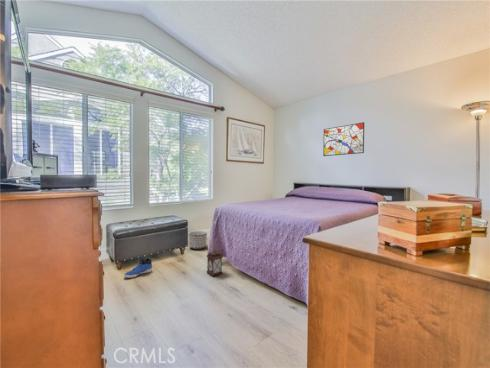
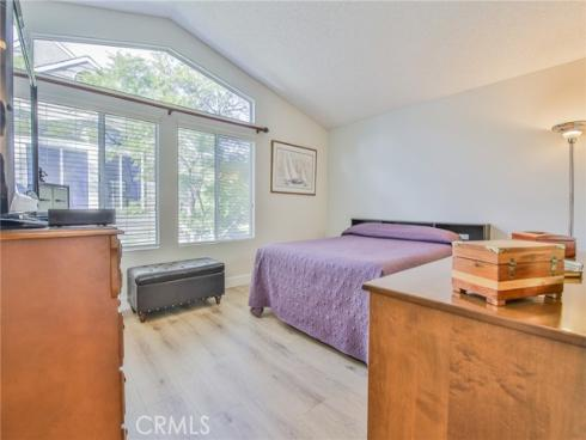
- lantern (214, 259)
- wall art (342, 140)
- sneaker (138, 266)
- planter (197, 240)
